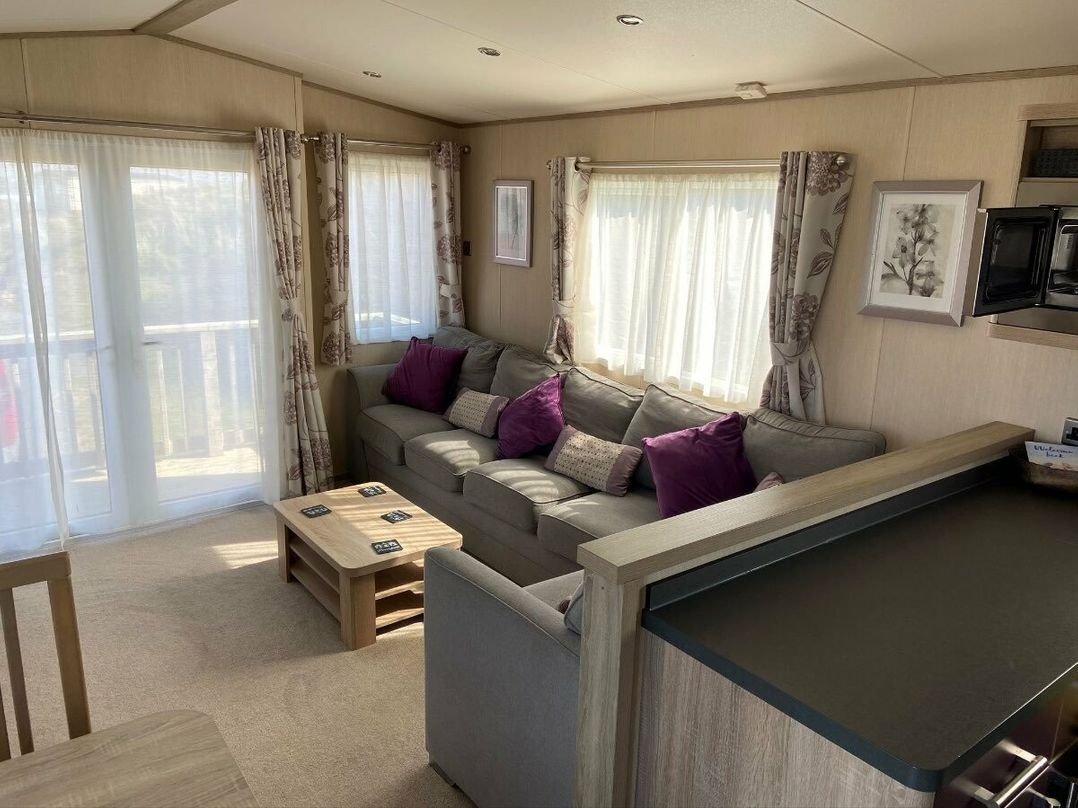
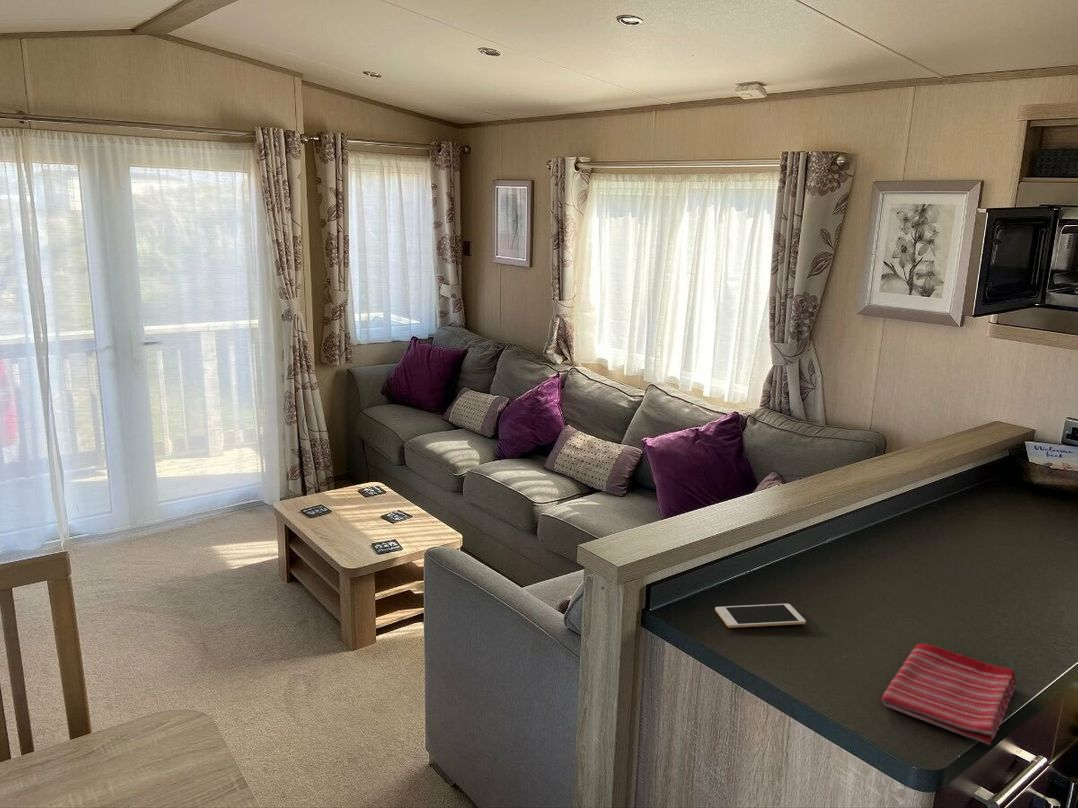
+ cell phone (759, 615)
+ dish towel (950, 687)
